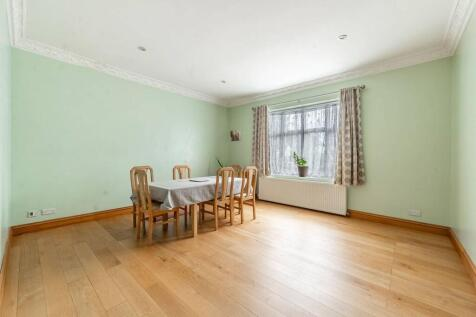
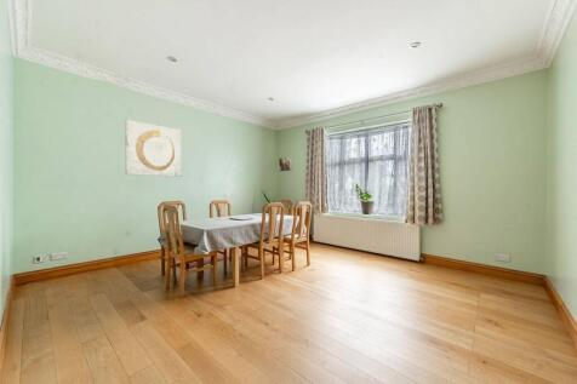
+ wall art (155, 150)
